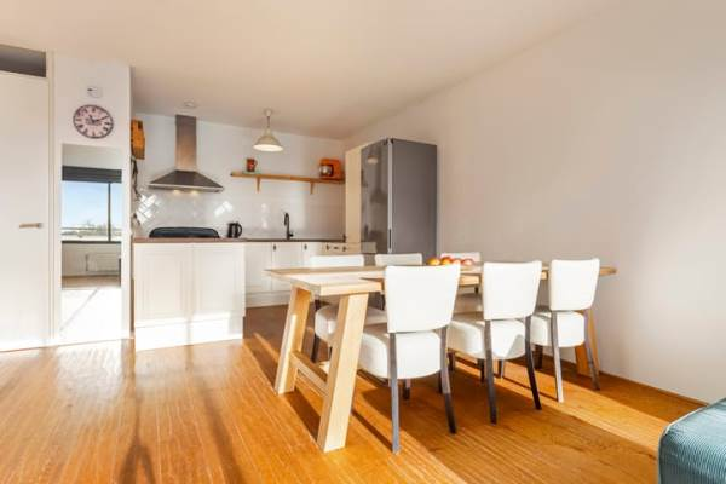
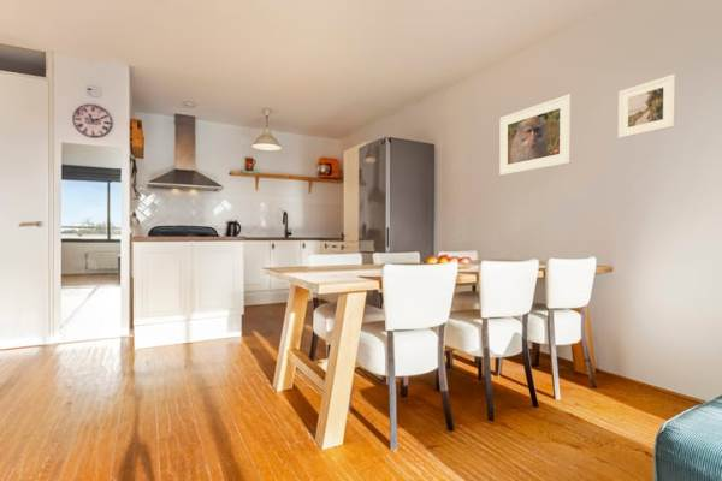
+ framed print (532, 138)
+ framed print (645, 107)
